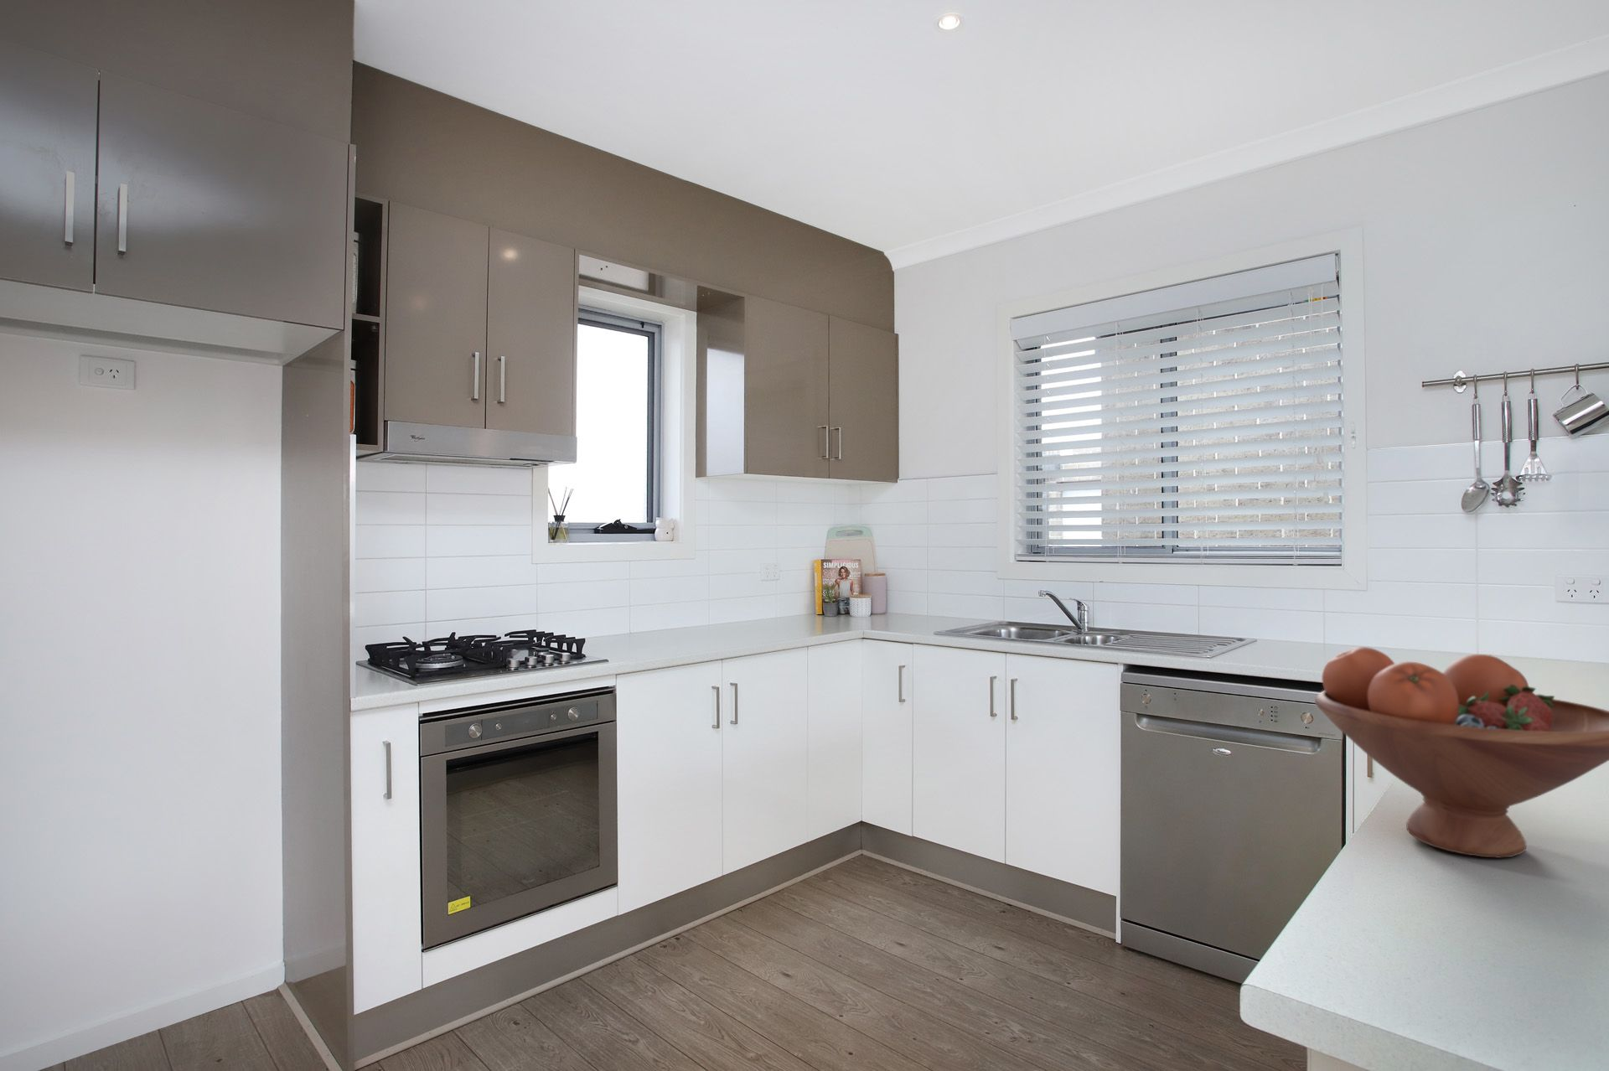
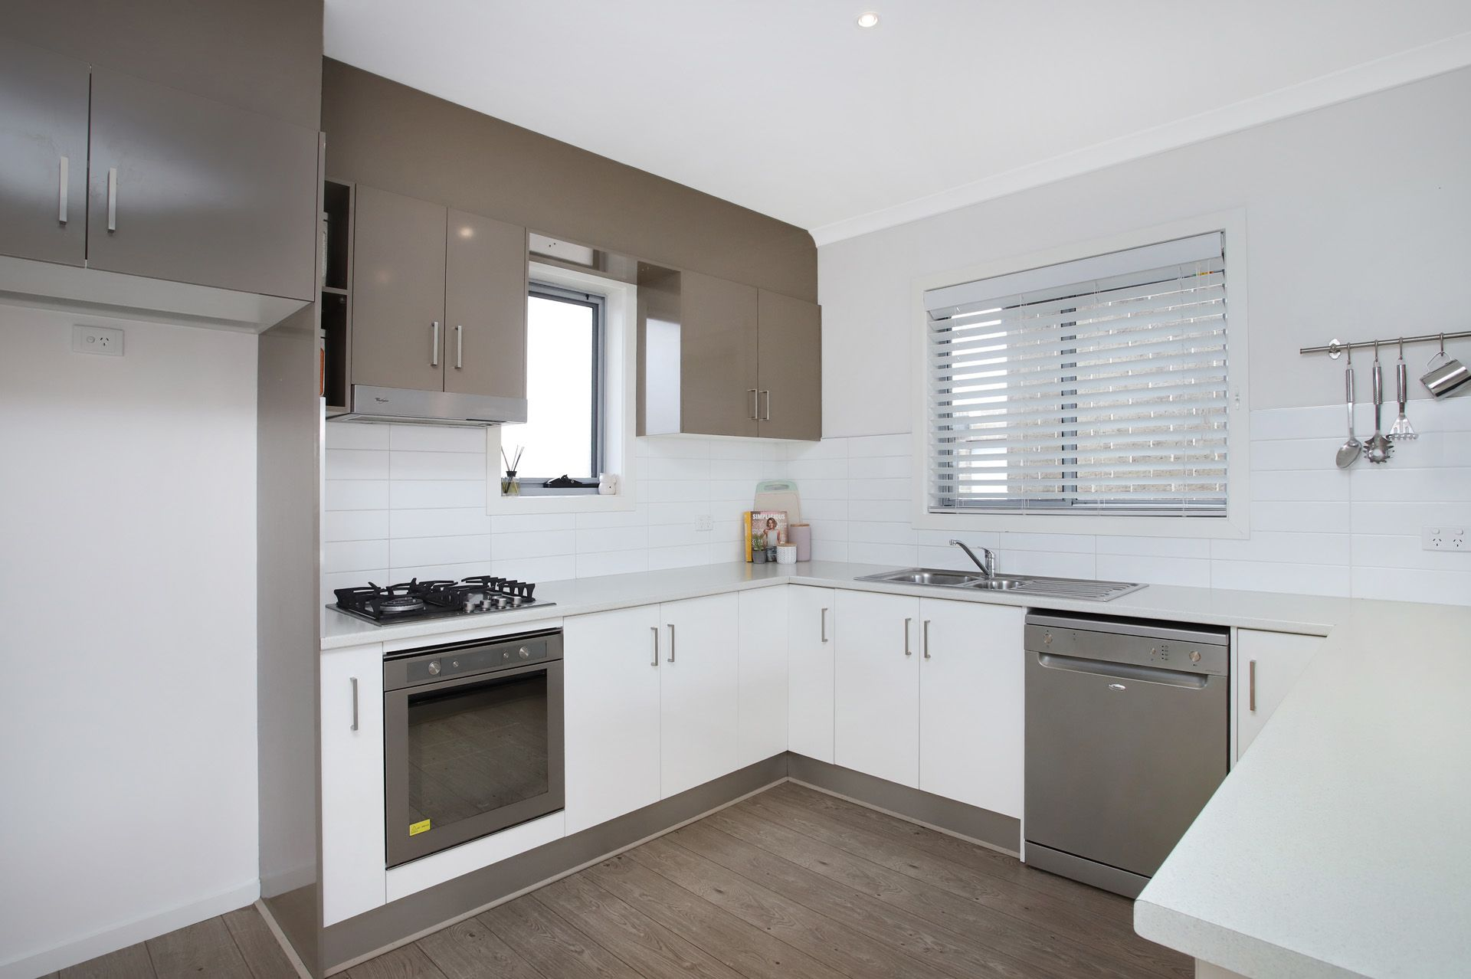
- fruit bowl (1463, 748)
